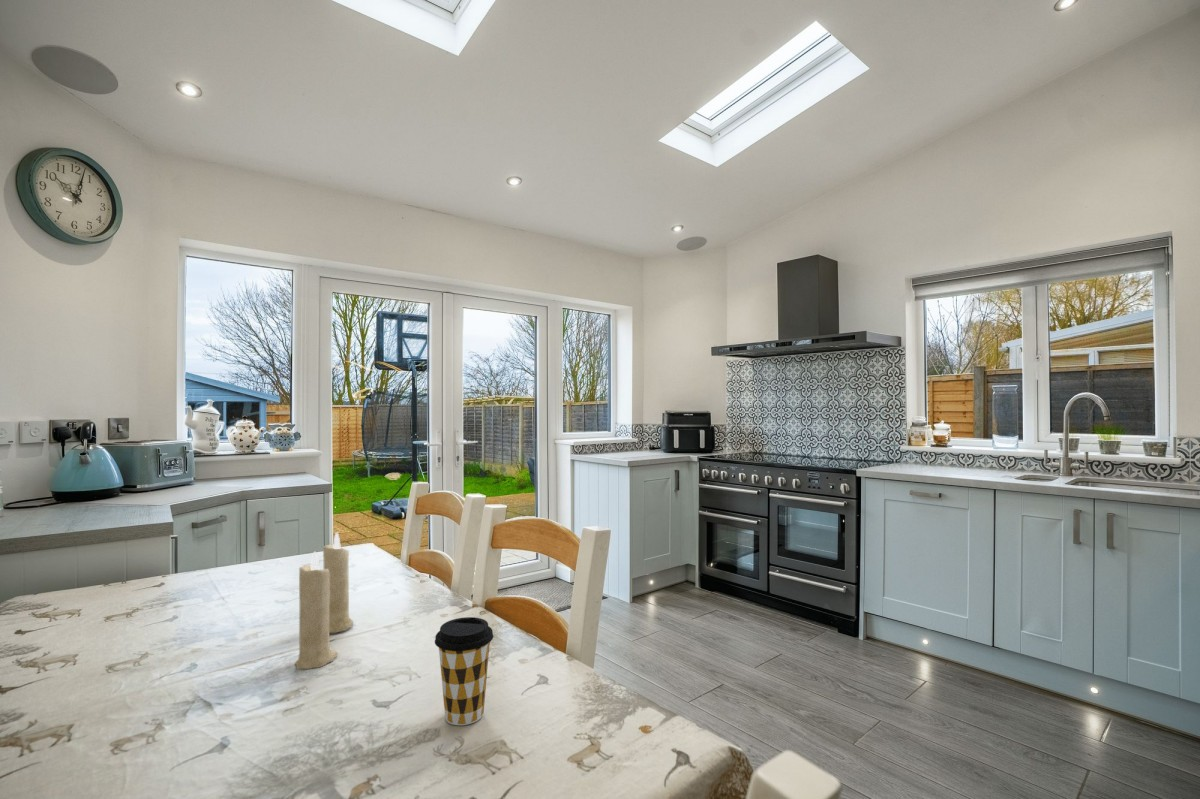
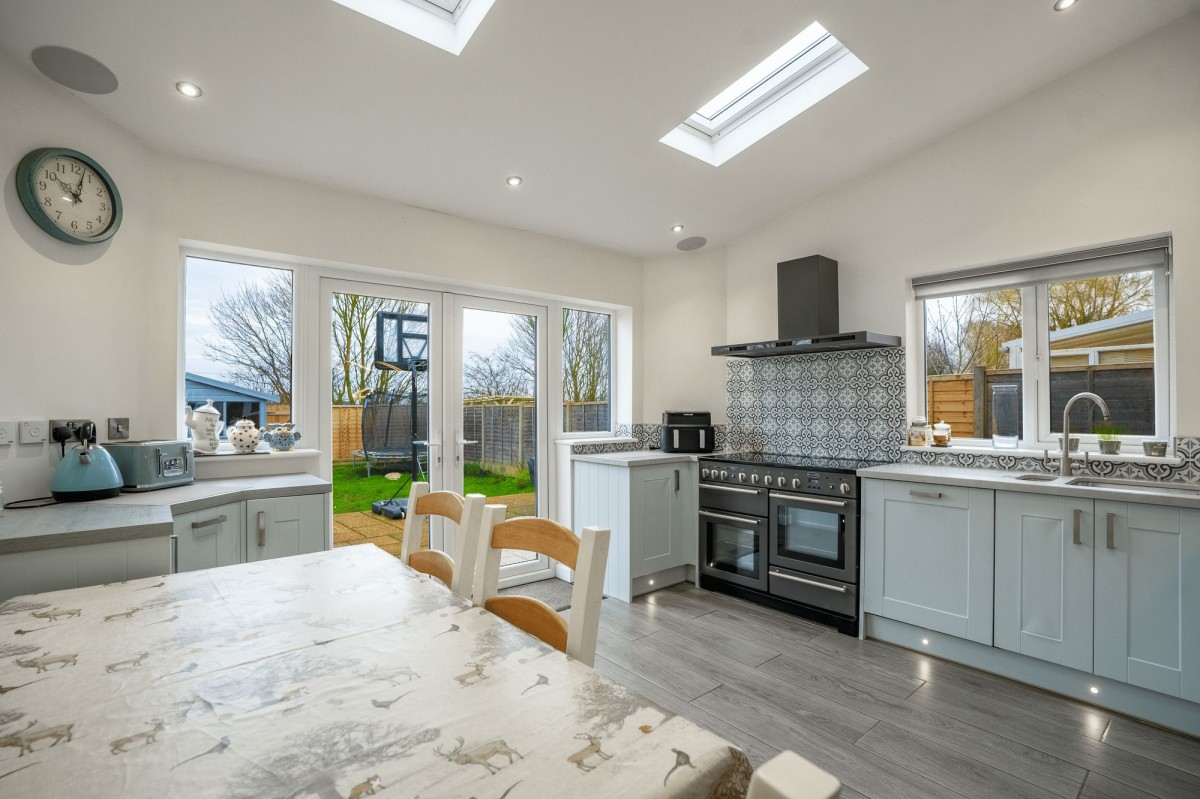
- coffee cup (464, 670)
- candle (327, 590)
